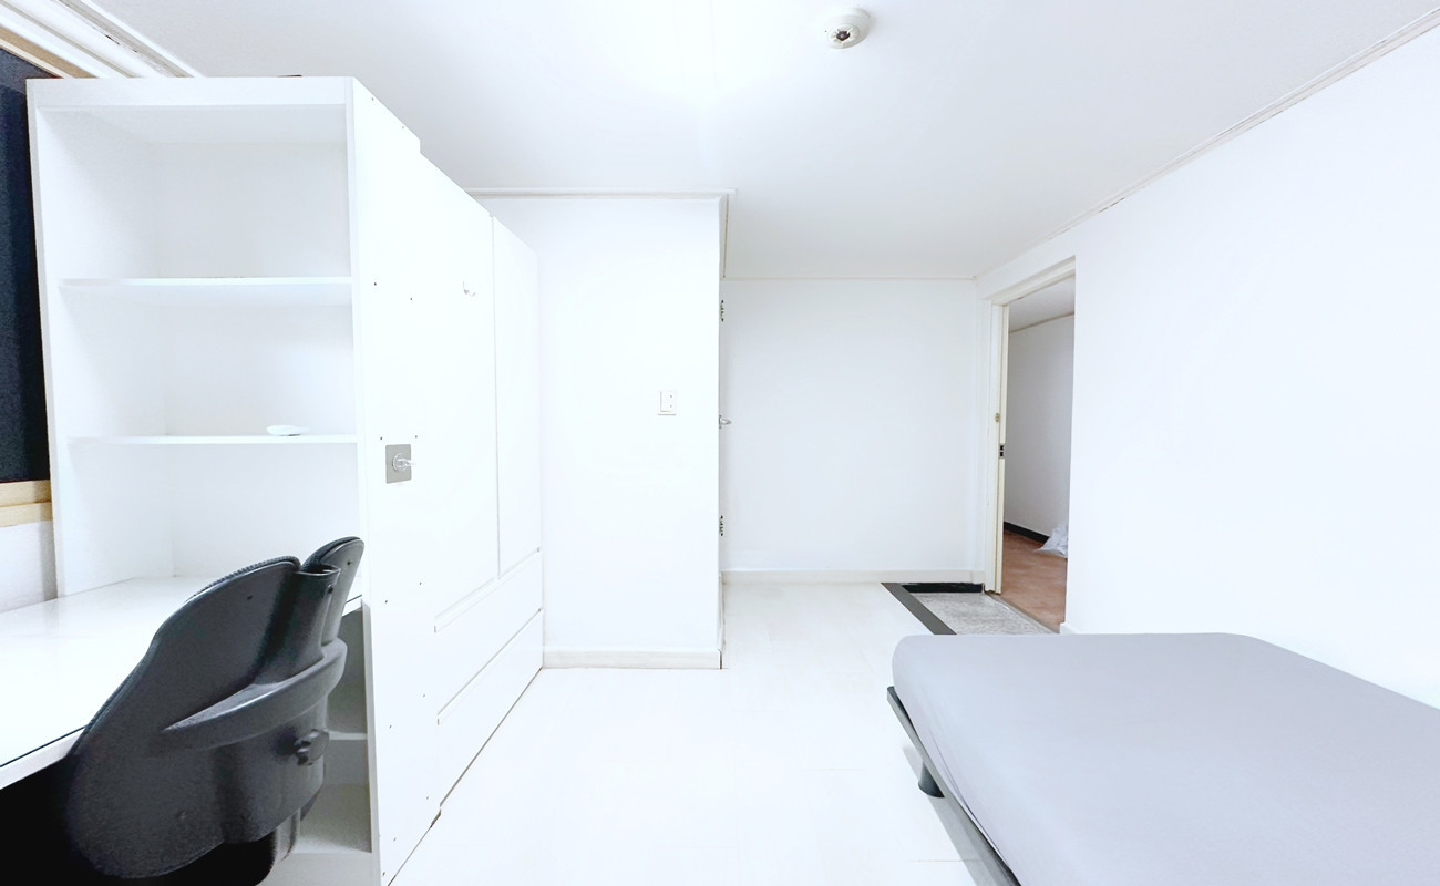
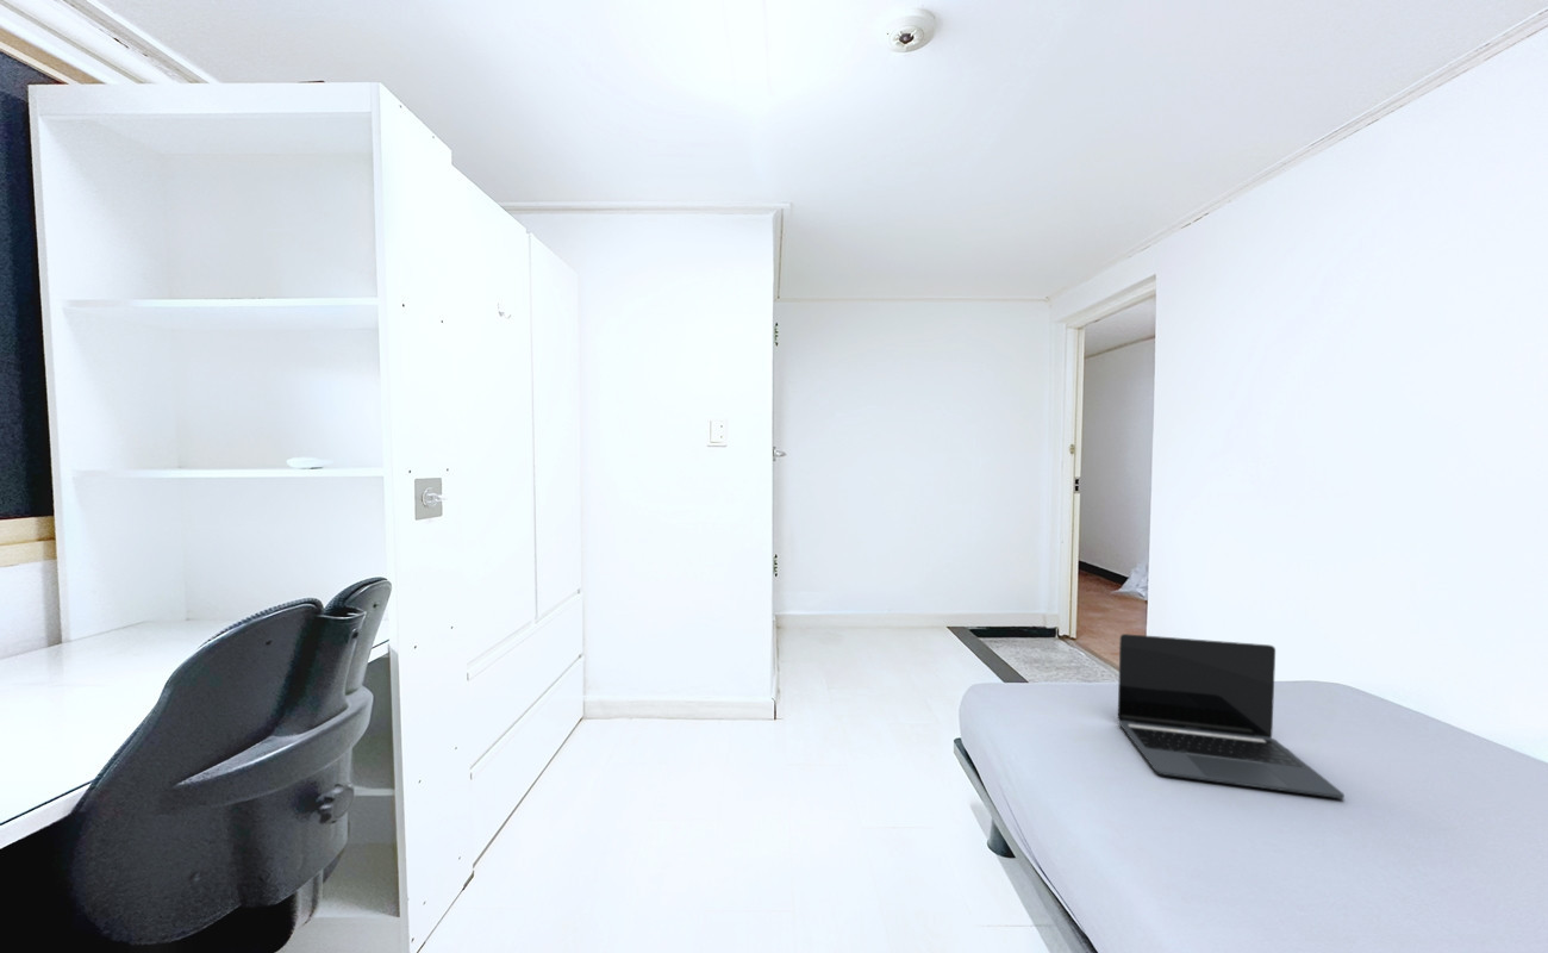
+ laptop (1218, 706)
